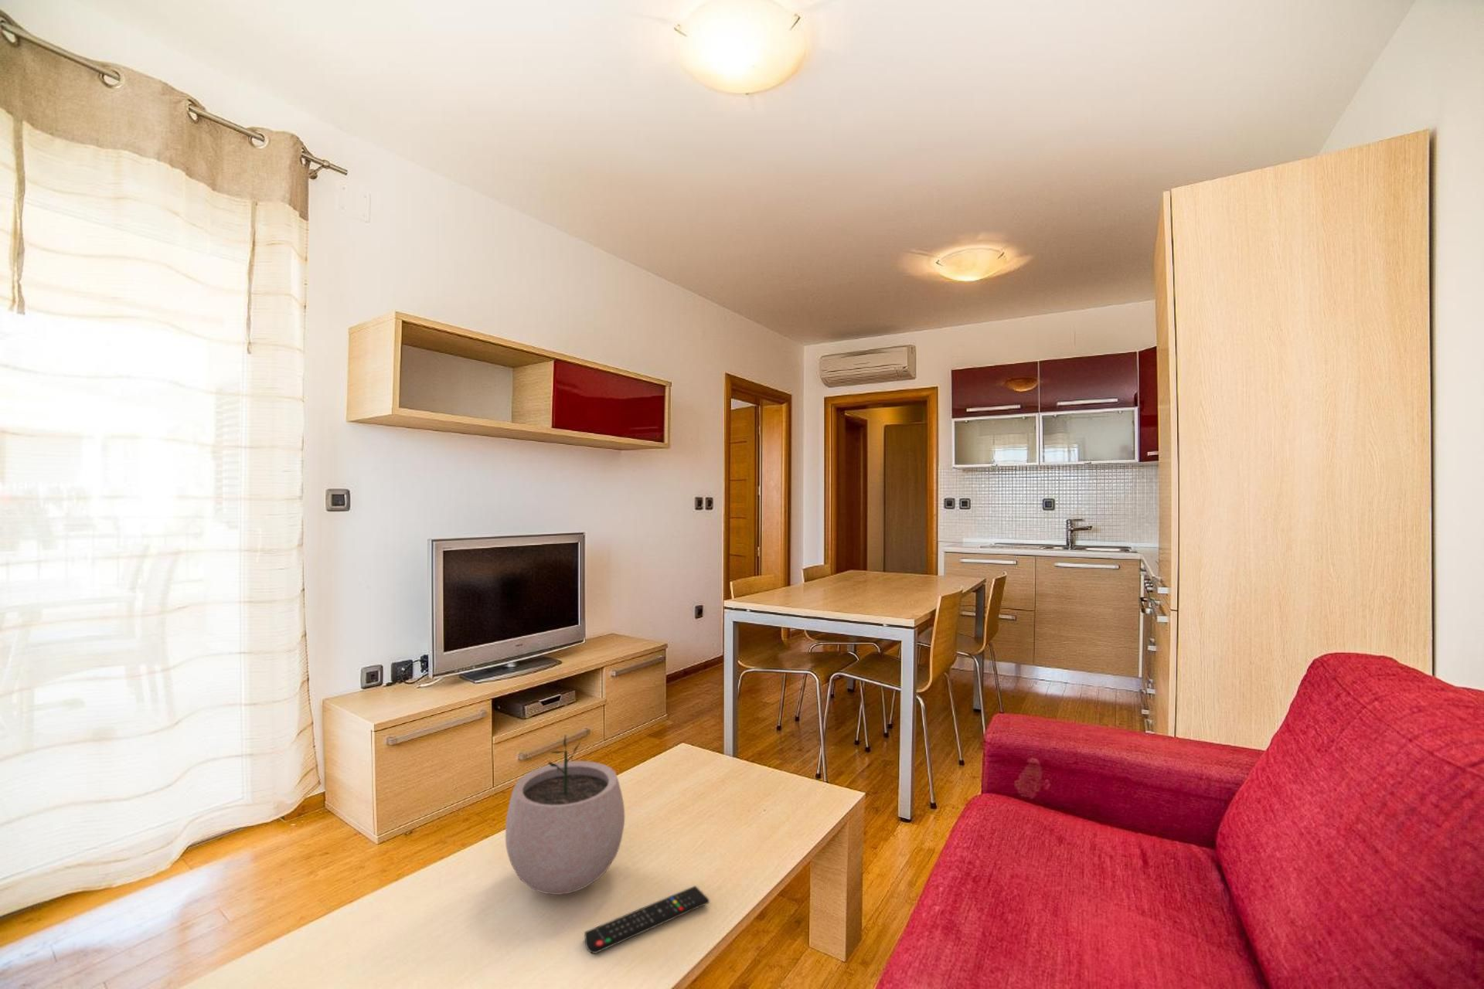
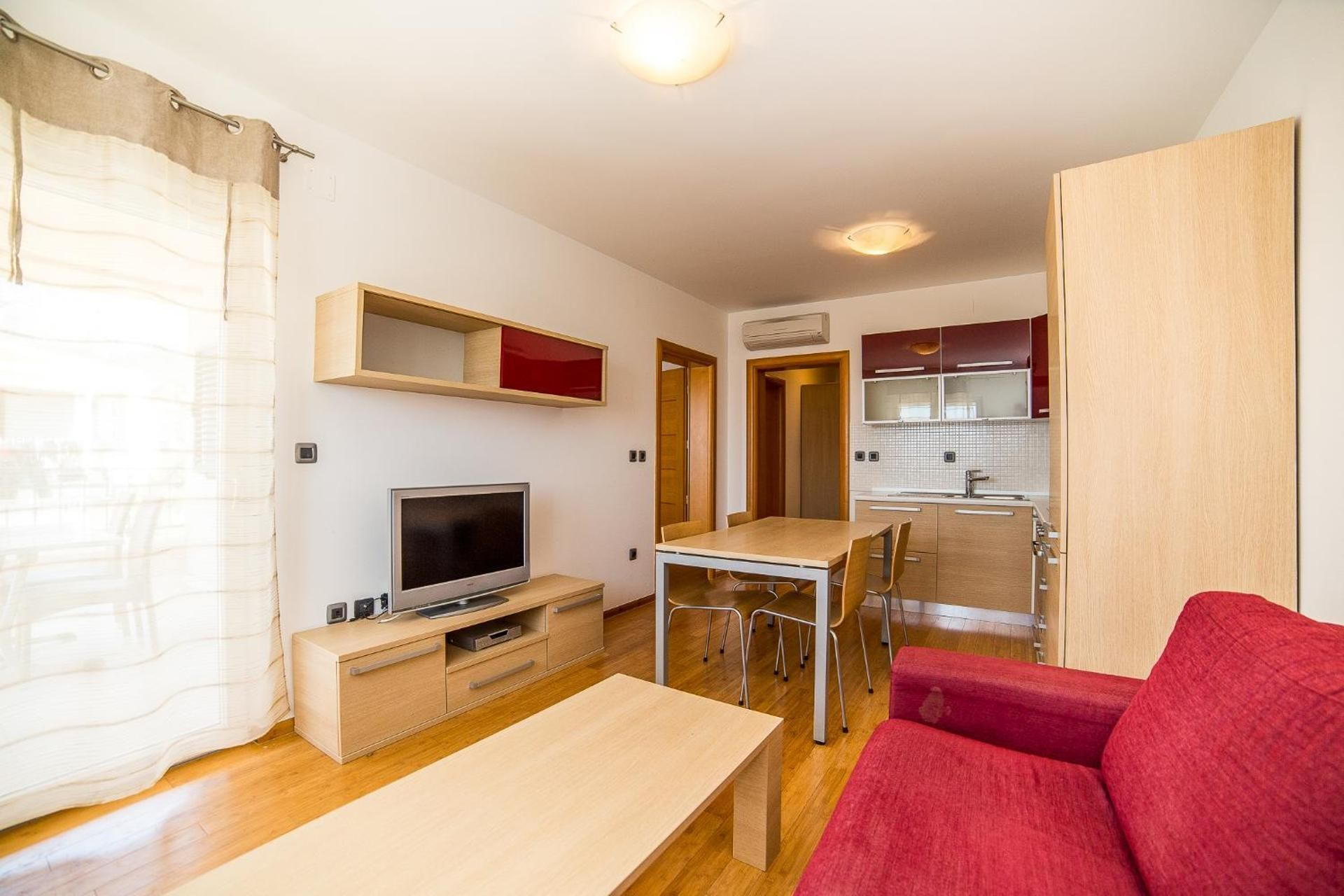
- remote control (648, 918)
- plant pot (565, 809)
